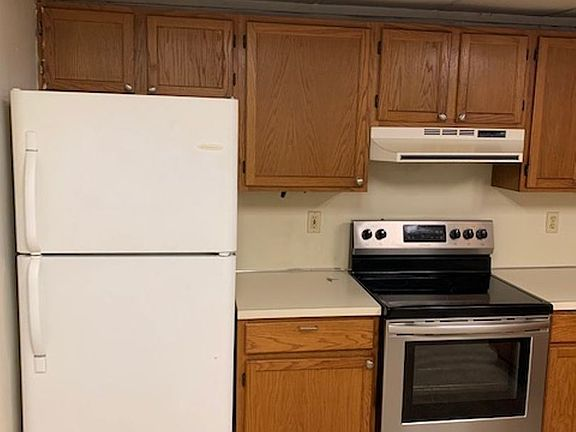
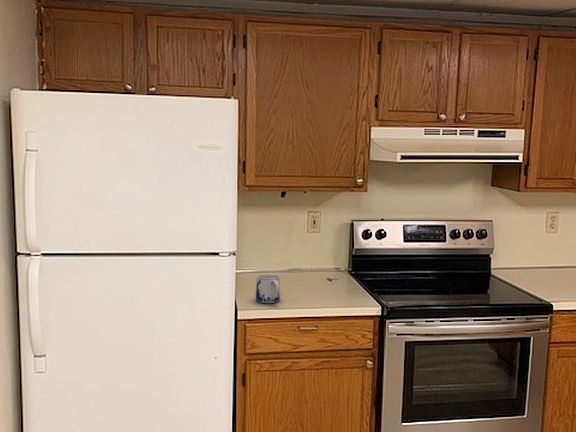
+ mug (269, 288)
